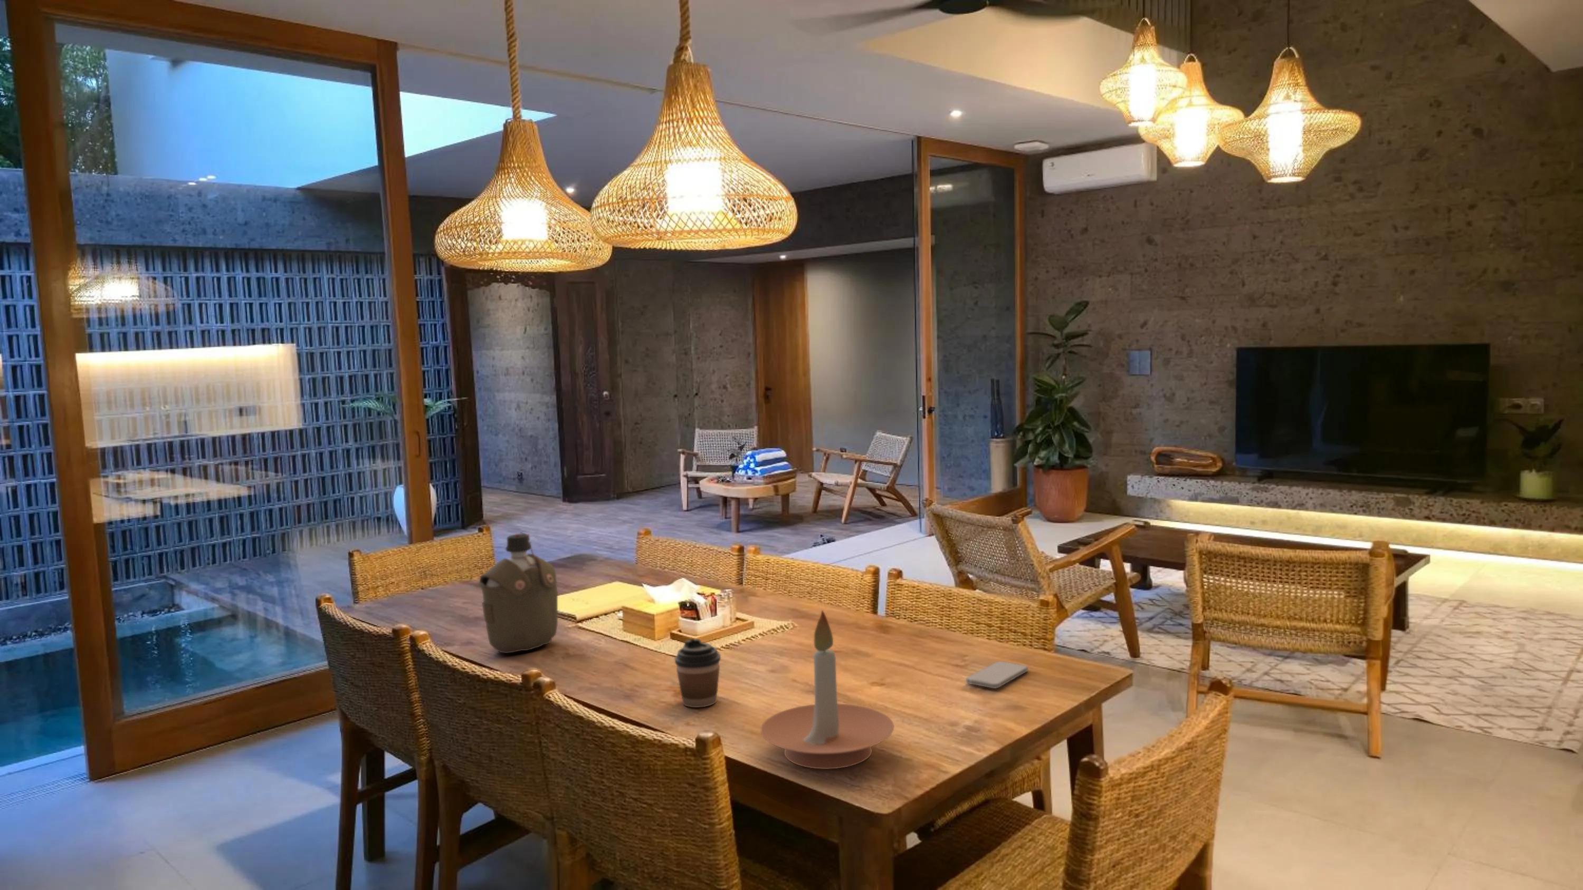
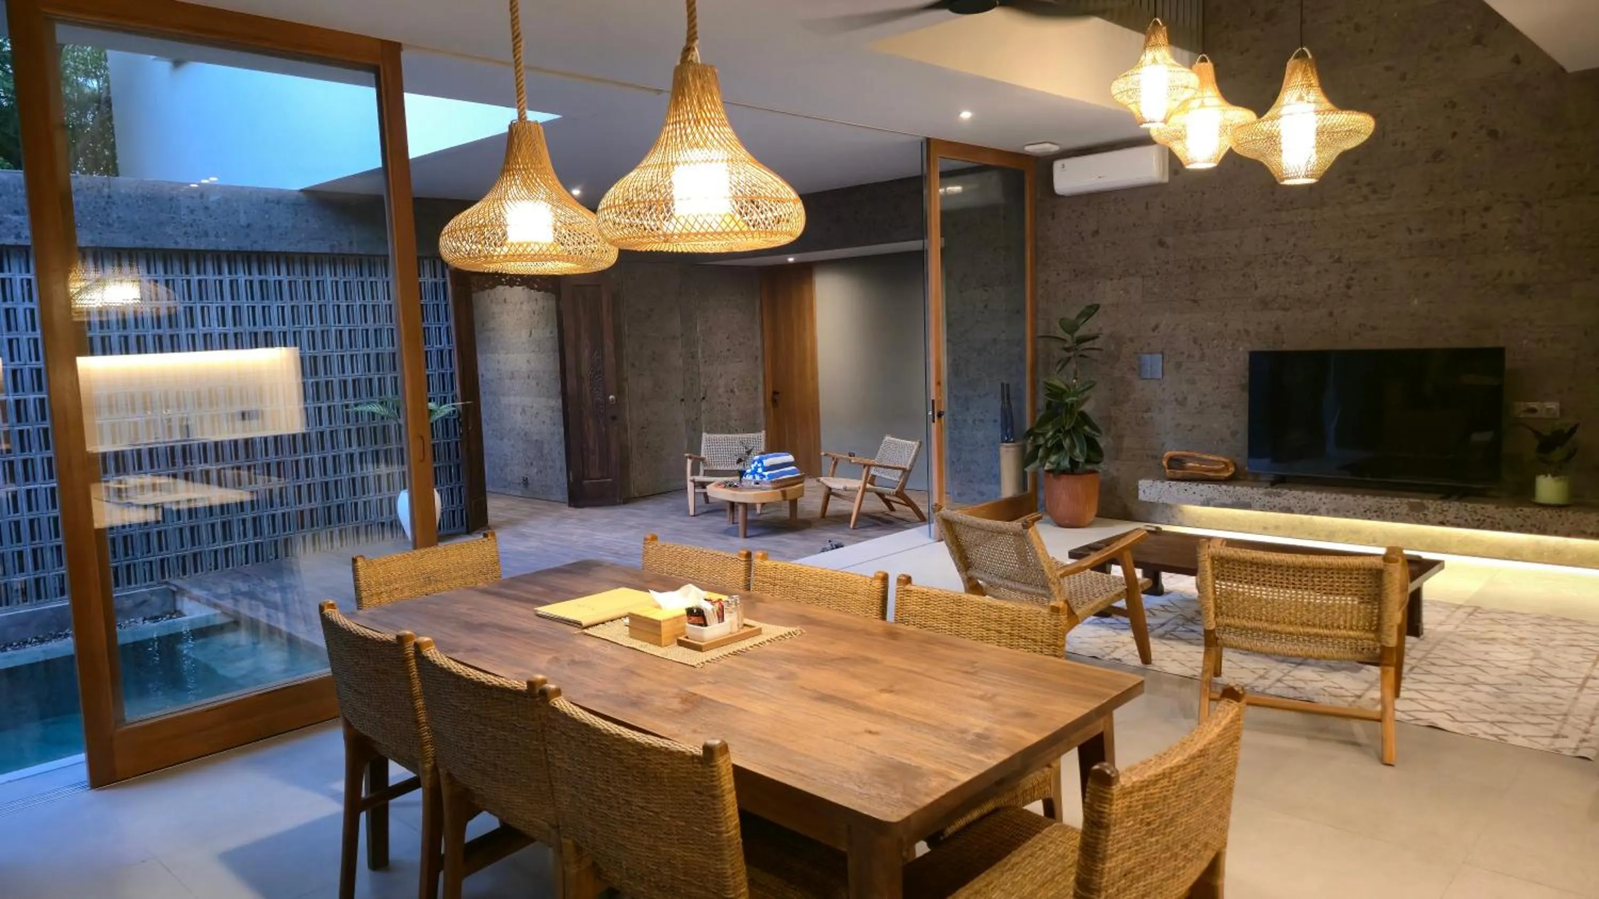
- smartphone (997, 674)
- coffee cup (698, 672)
- candle holder (825, 680)
- water bottle (522, 590)
